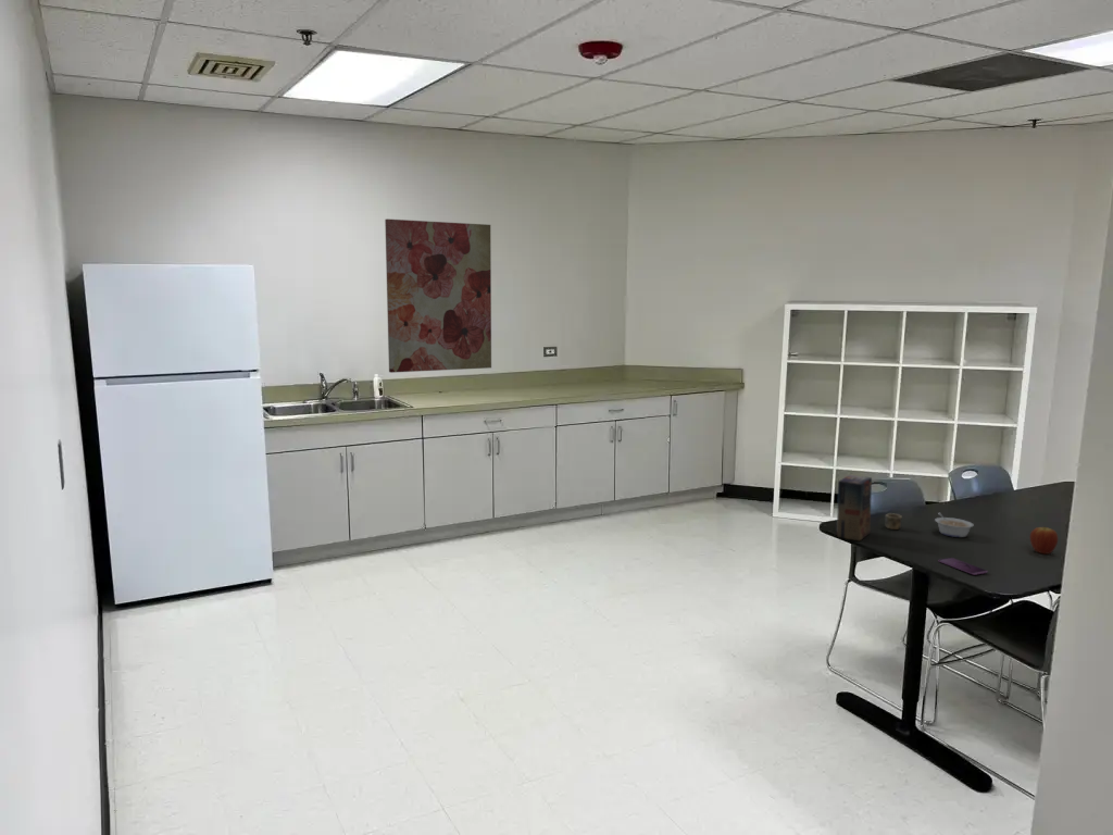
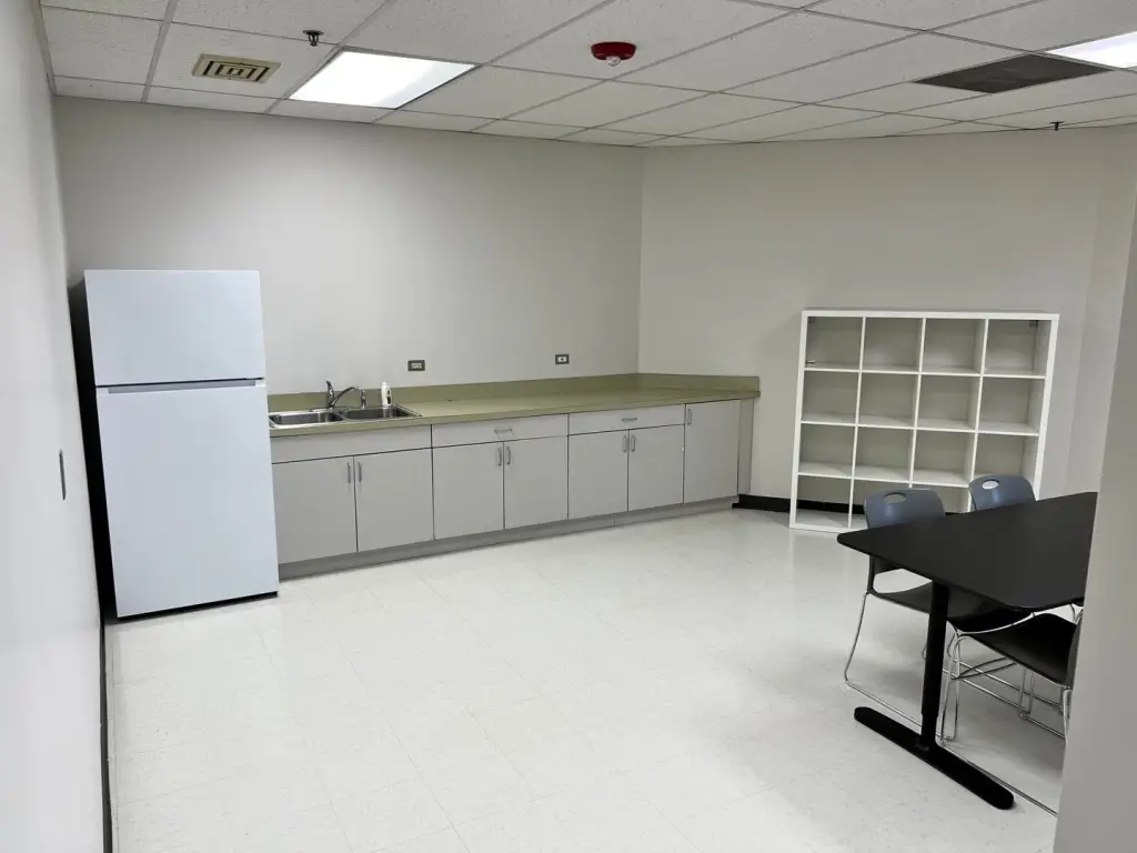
- fruit (1043, 538)
- legume (952, 526)
- smartphone (962, 565)
- wall art (440, 297)
- cereal box (870, 503)
